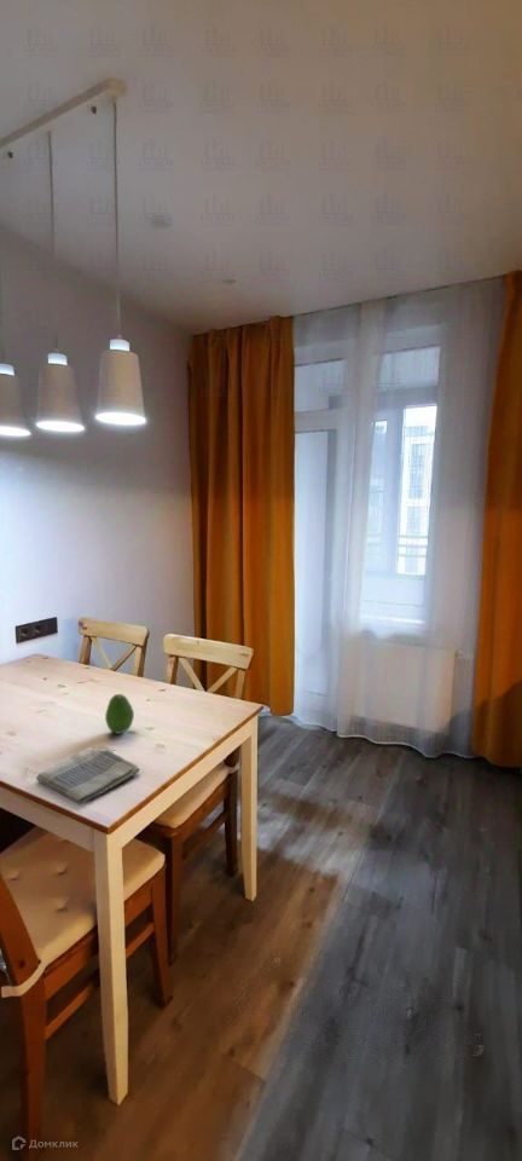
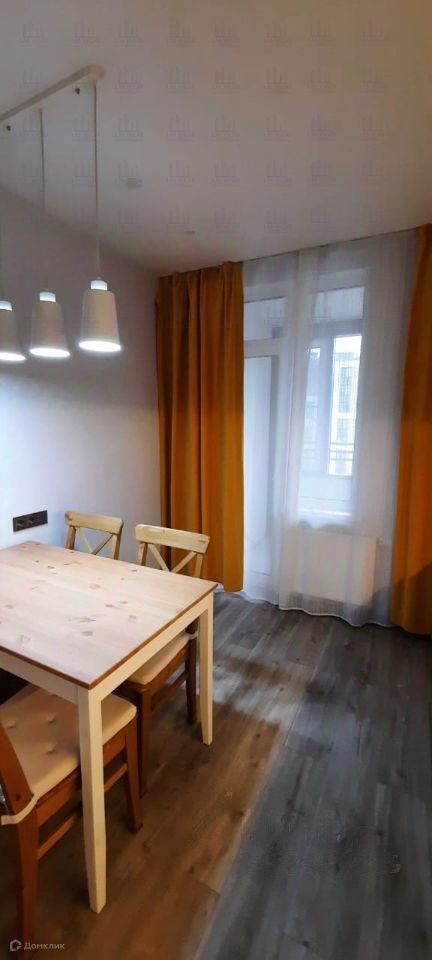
- dish towel (89, 770)
- fruit (120, 712)
